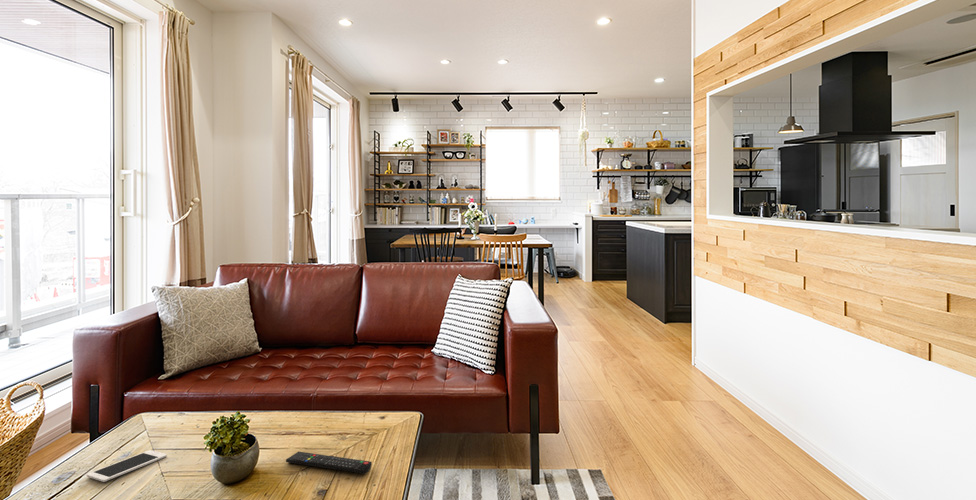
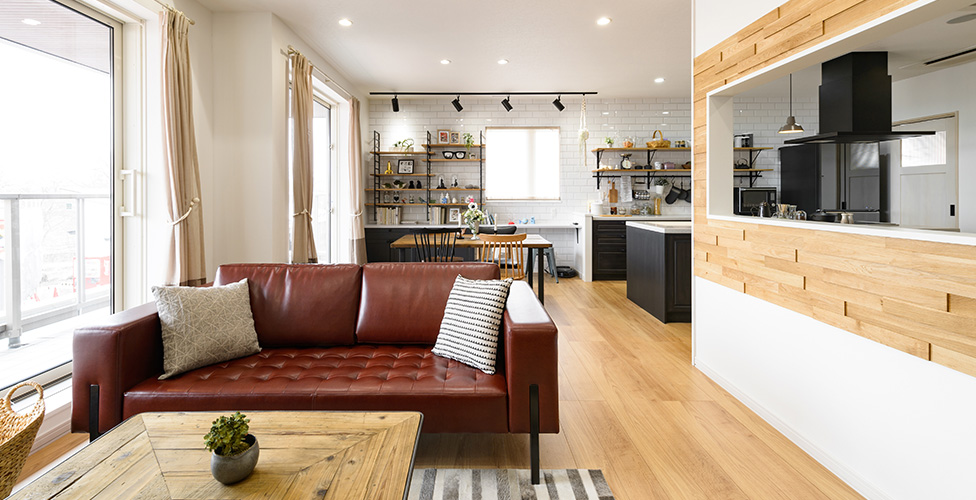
- remote control (329, 463)
- cell phone (128, 465)
